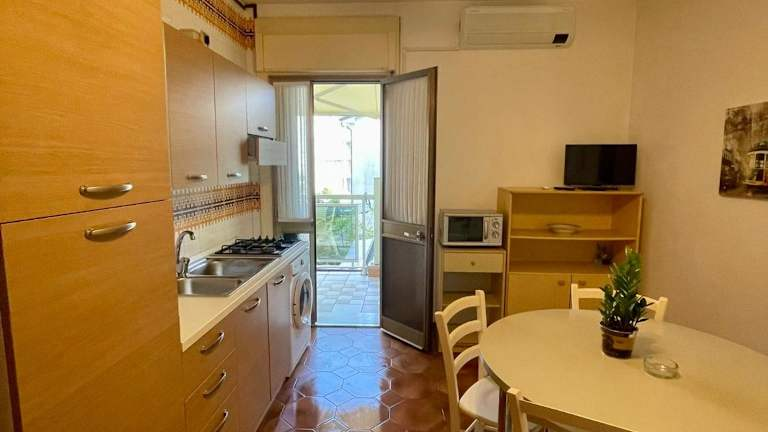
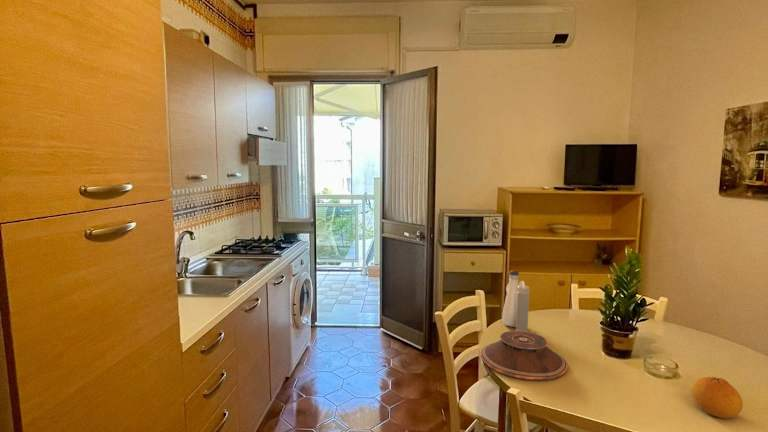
+ plate (522, 349)
+ water bottle (515, 299)
+ fruit (717, 395)
